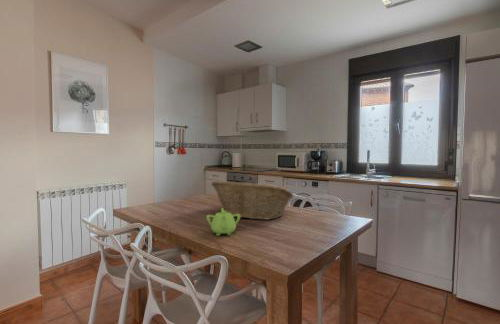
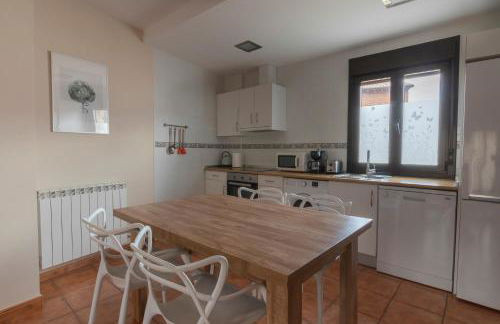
- teapot (223, 221)
- fruit basket (251, 196)
